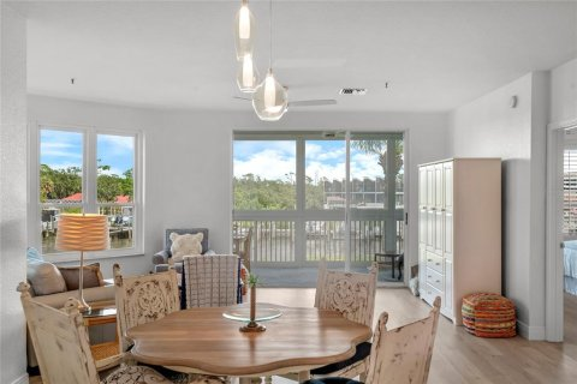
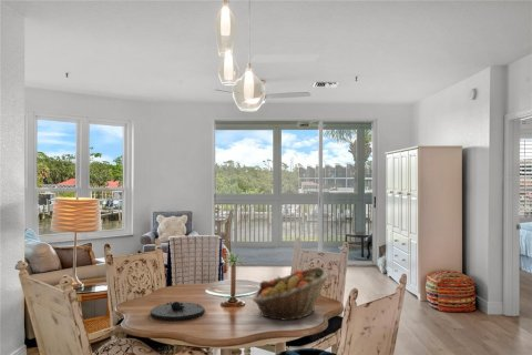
+ plate (177, 306)
+ fruit basket (290, 291)
